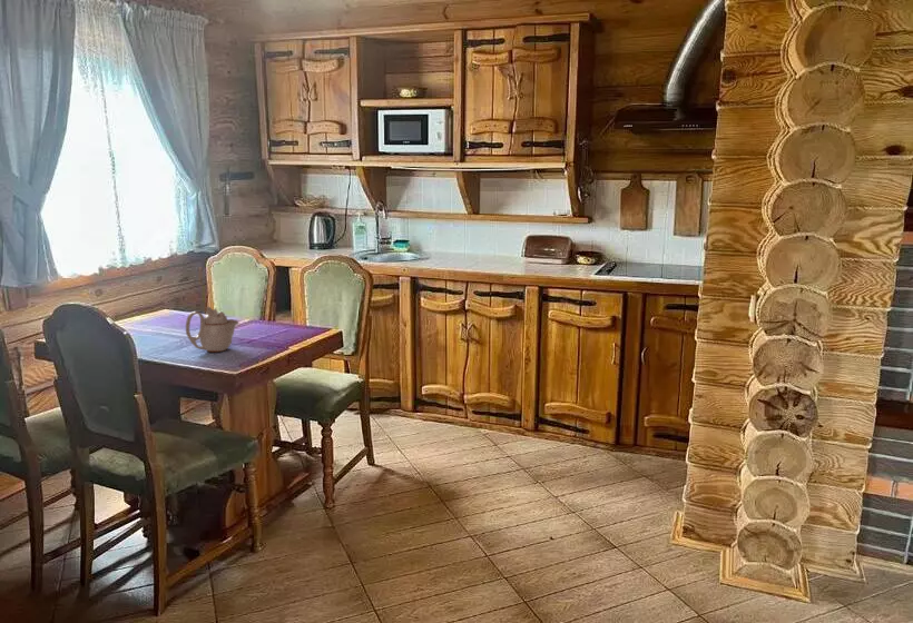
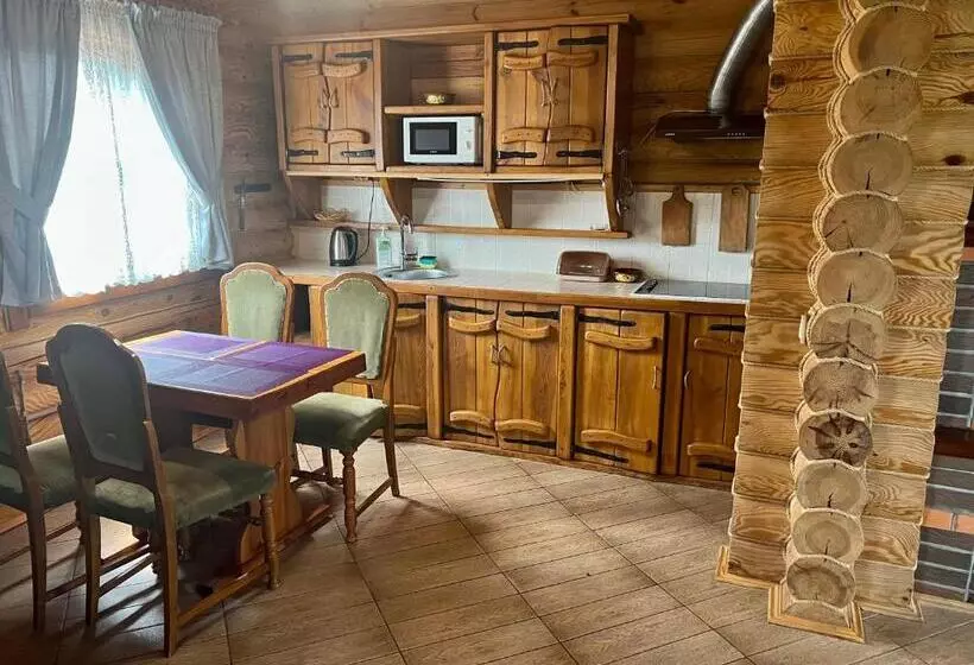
- teapot (213, 328)
